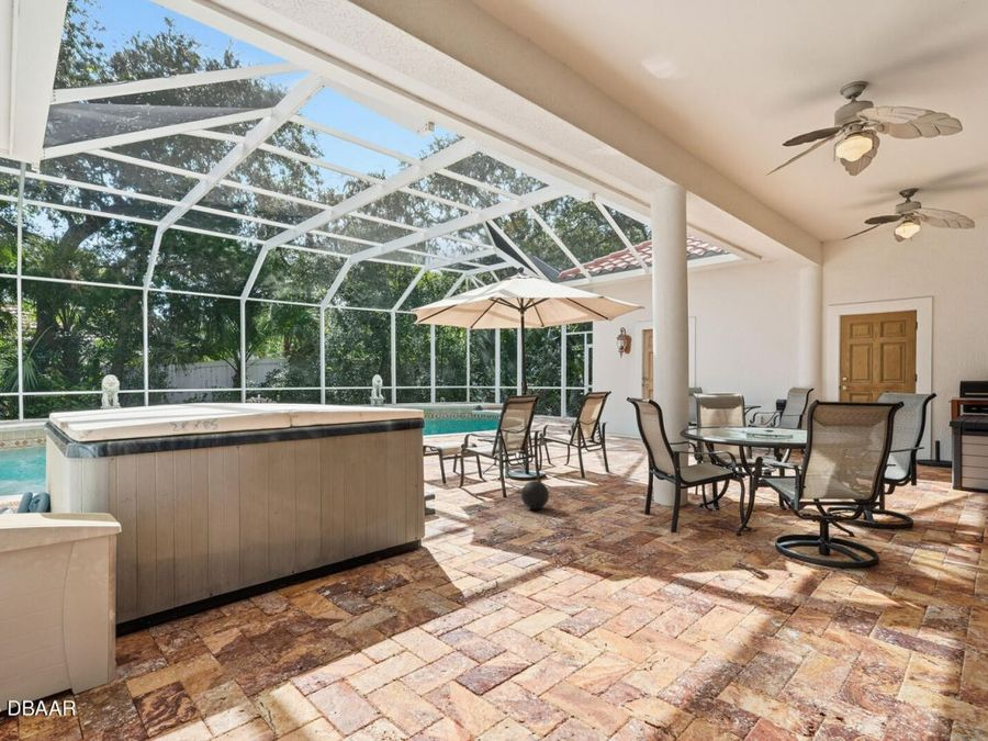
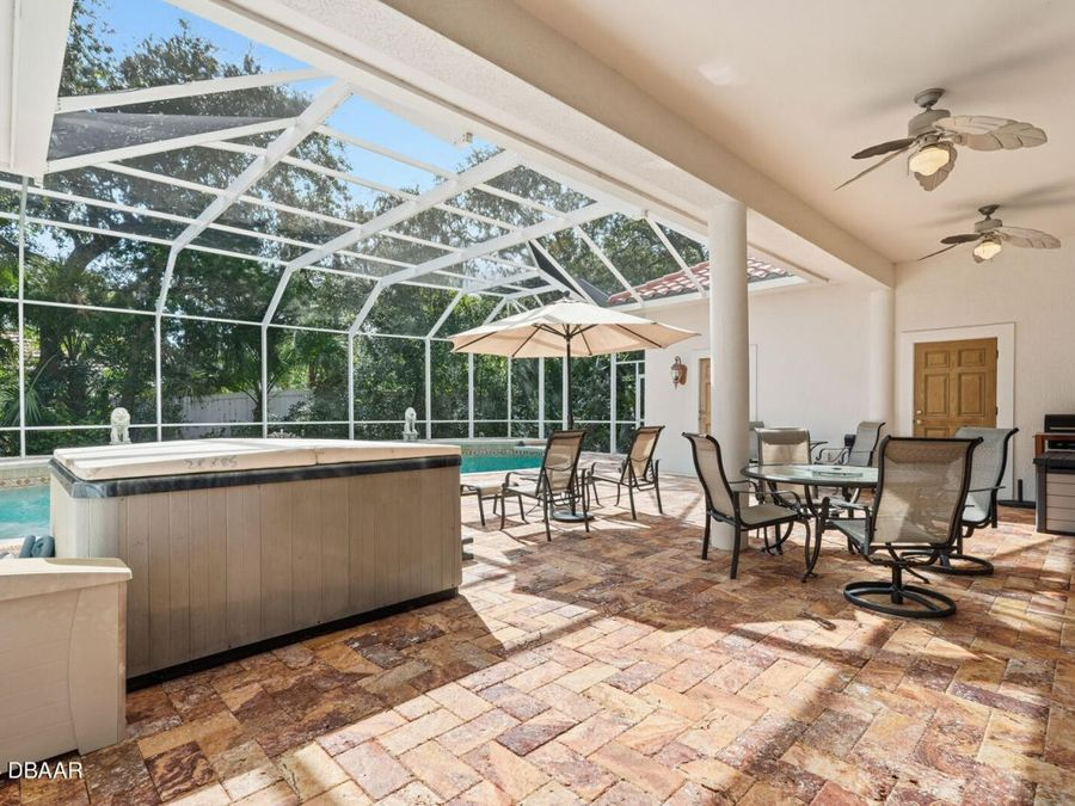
- ball (535, 494)
